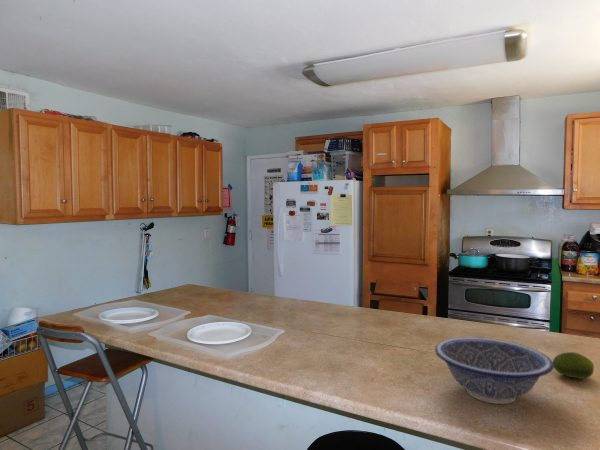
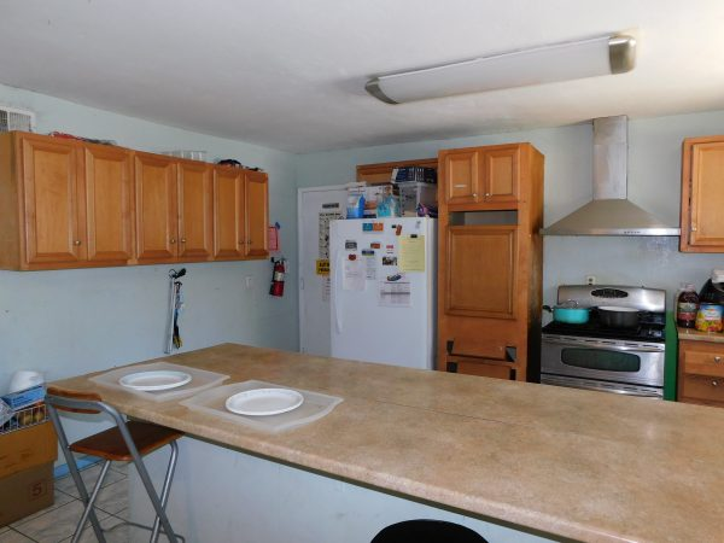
- decorative bowl (490, 373)
- fruit (572, 364)
